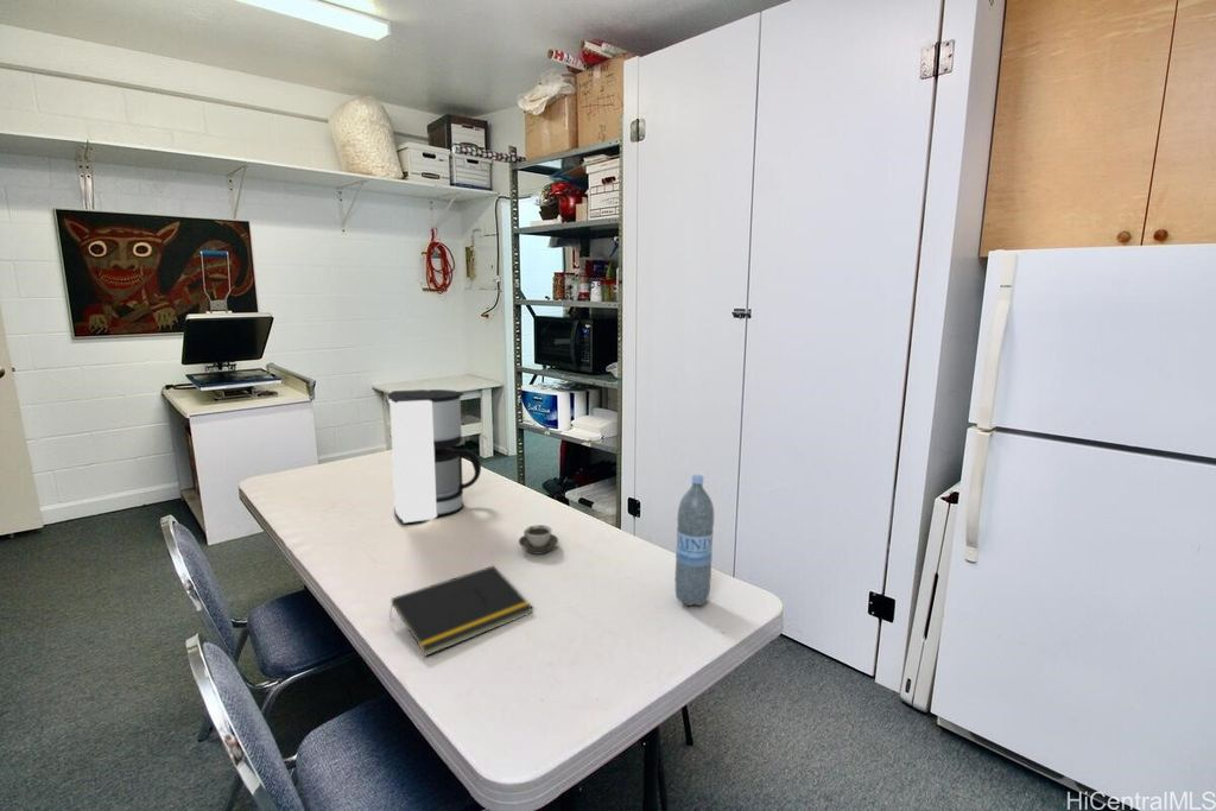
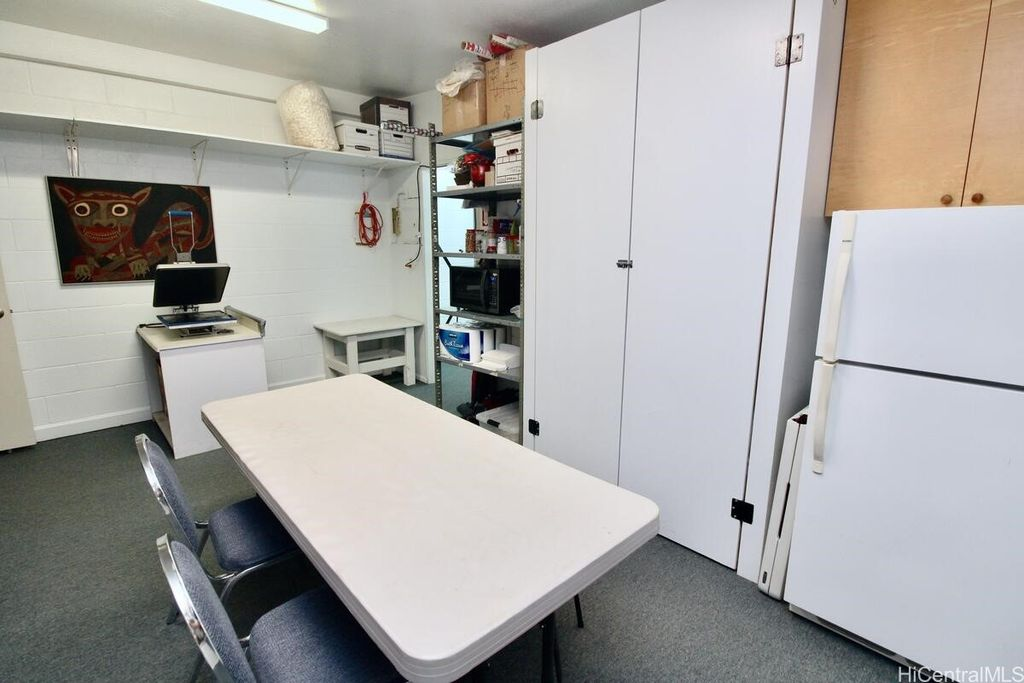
- coffee maker (436, 451)
- cup (538, 539)
- notepad (463, 606)
- water bottle (694, 540)
